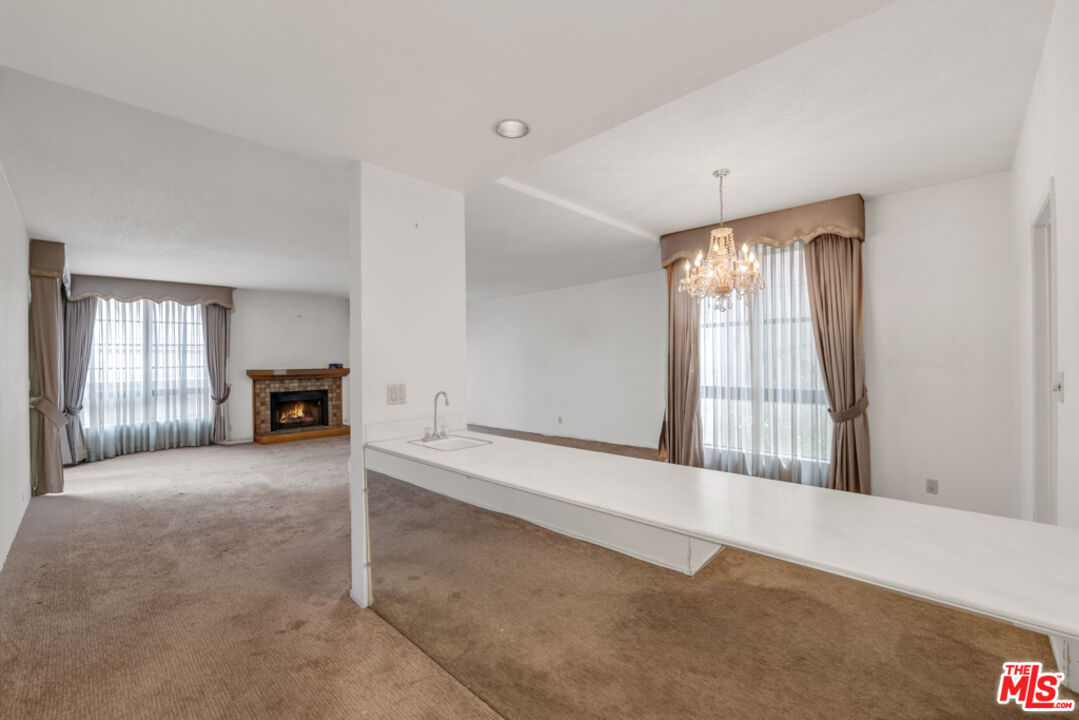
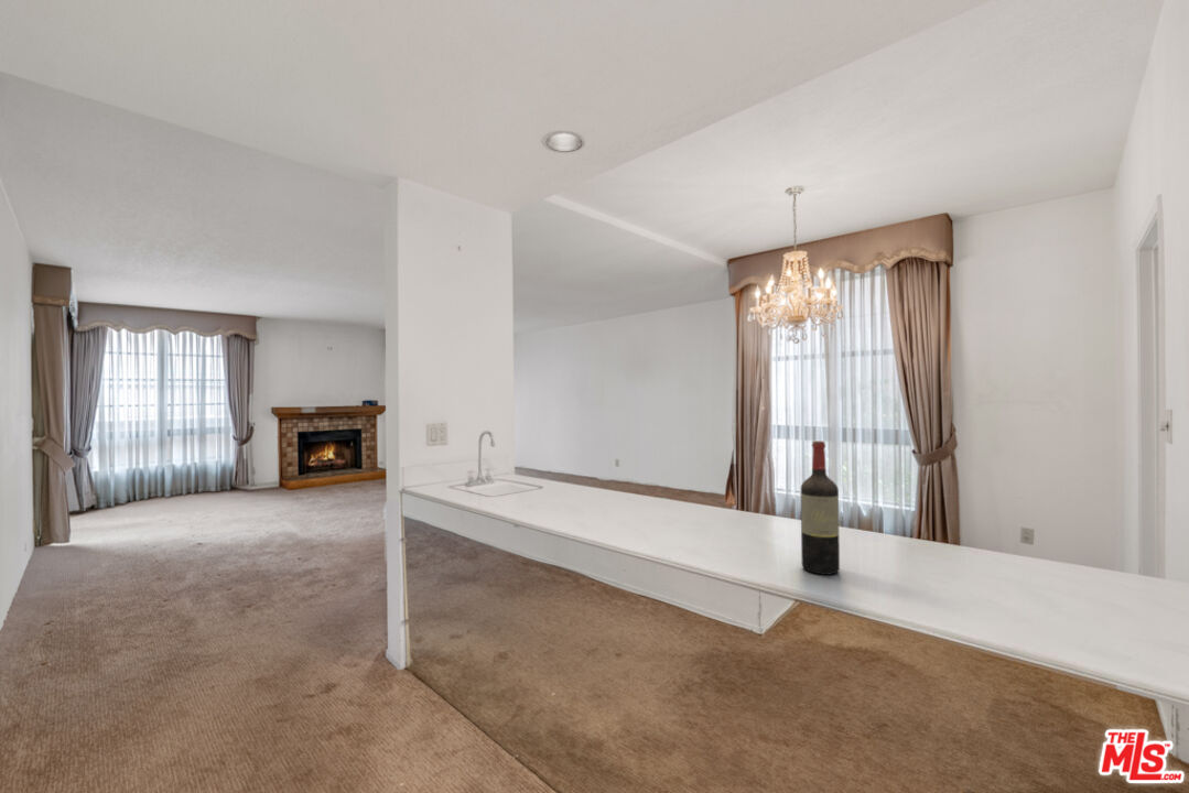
+ wine bottle (819, 504)
